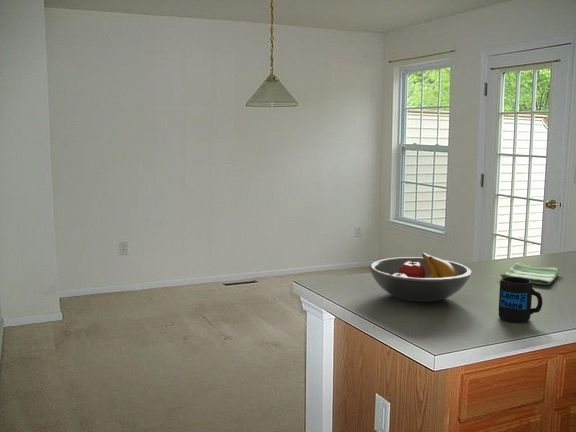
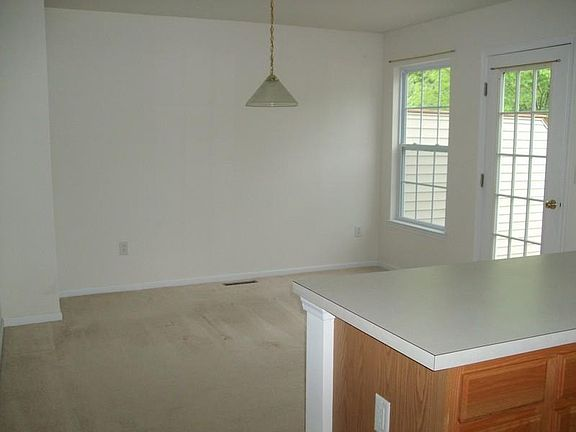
- mug (520, 300)
- dish towel (530, 273)
- fruit bowl (419, 278)
